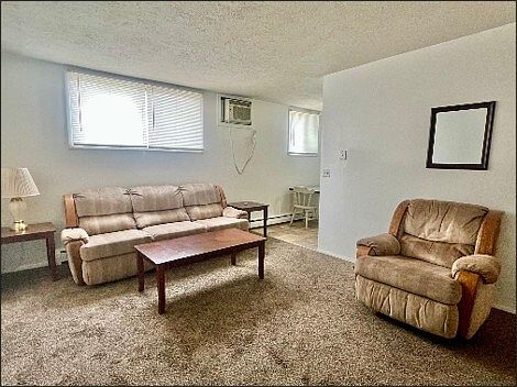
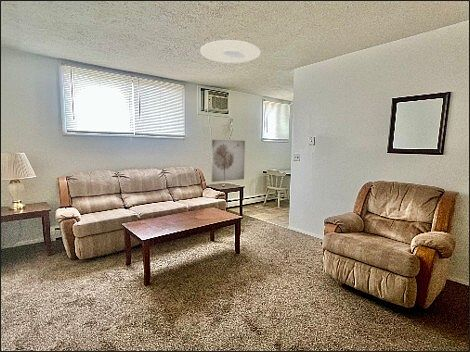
+ ceiling light (230, 49)
+ wall art (228, 160)
